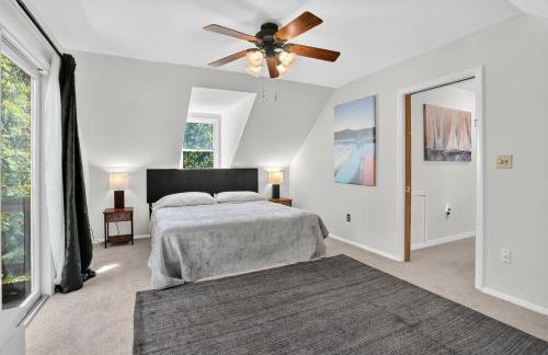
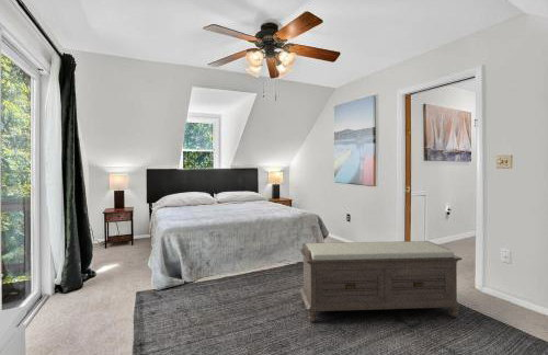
+ bench (375, 277)
